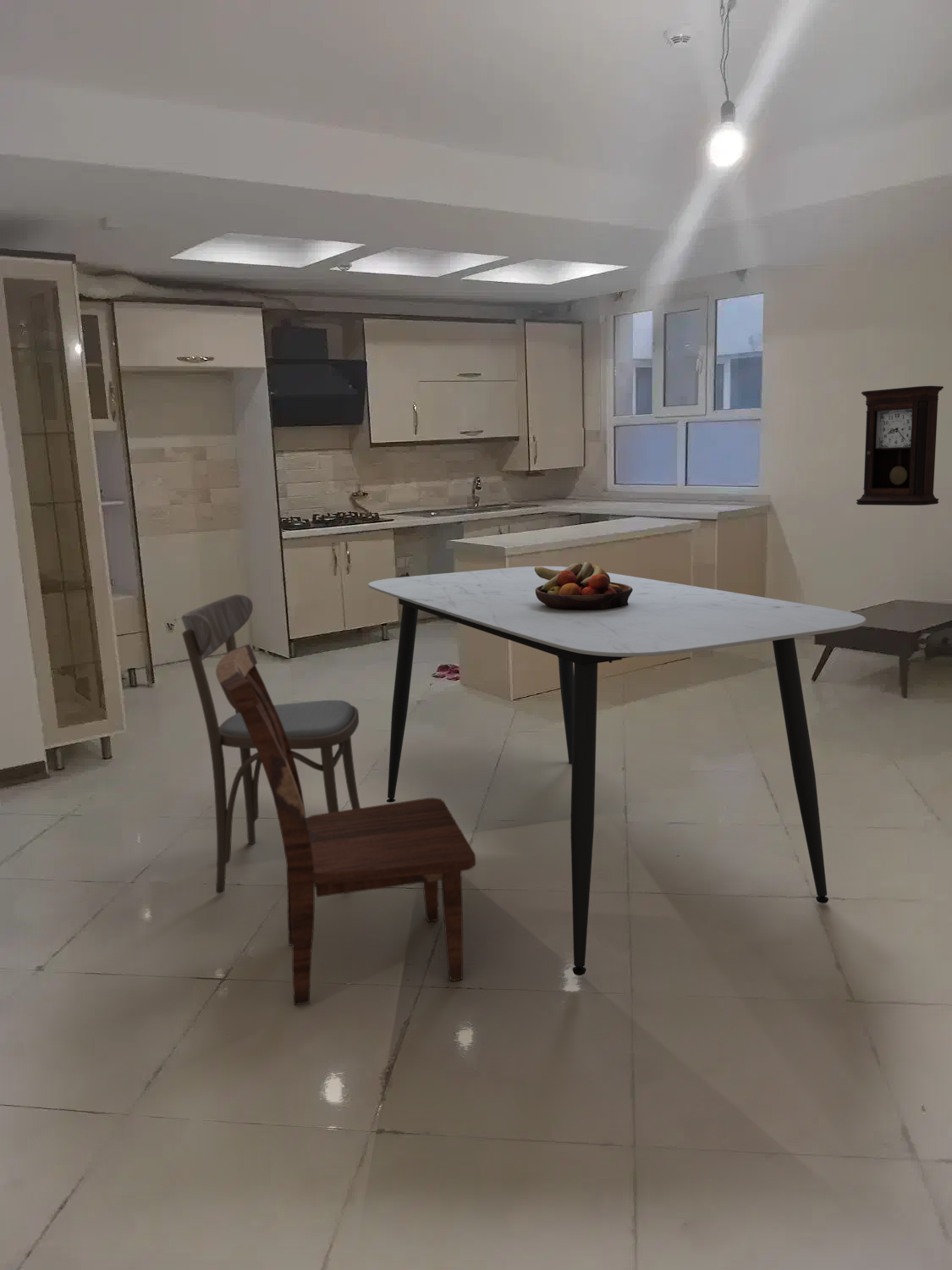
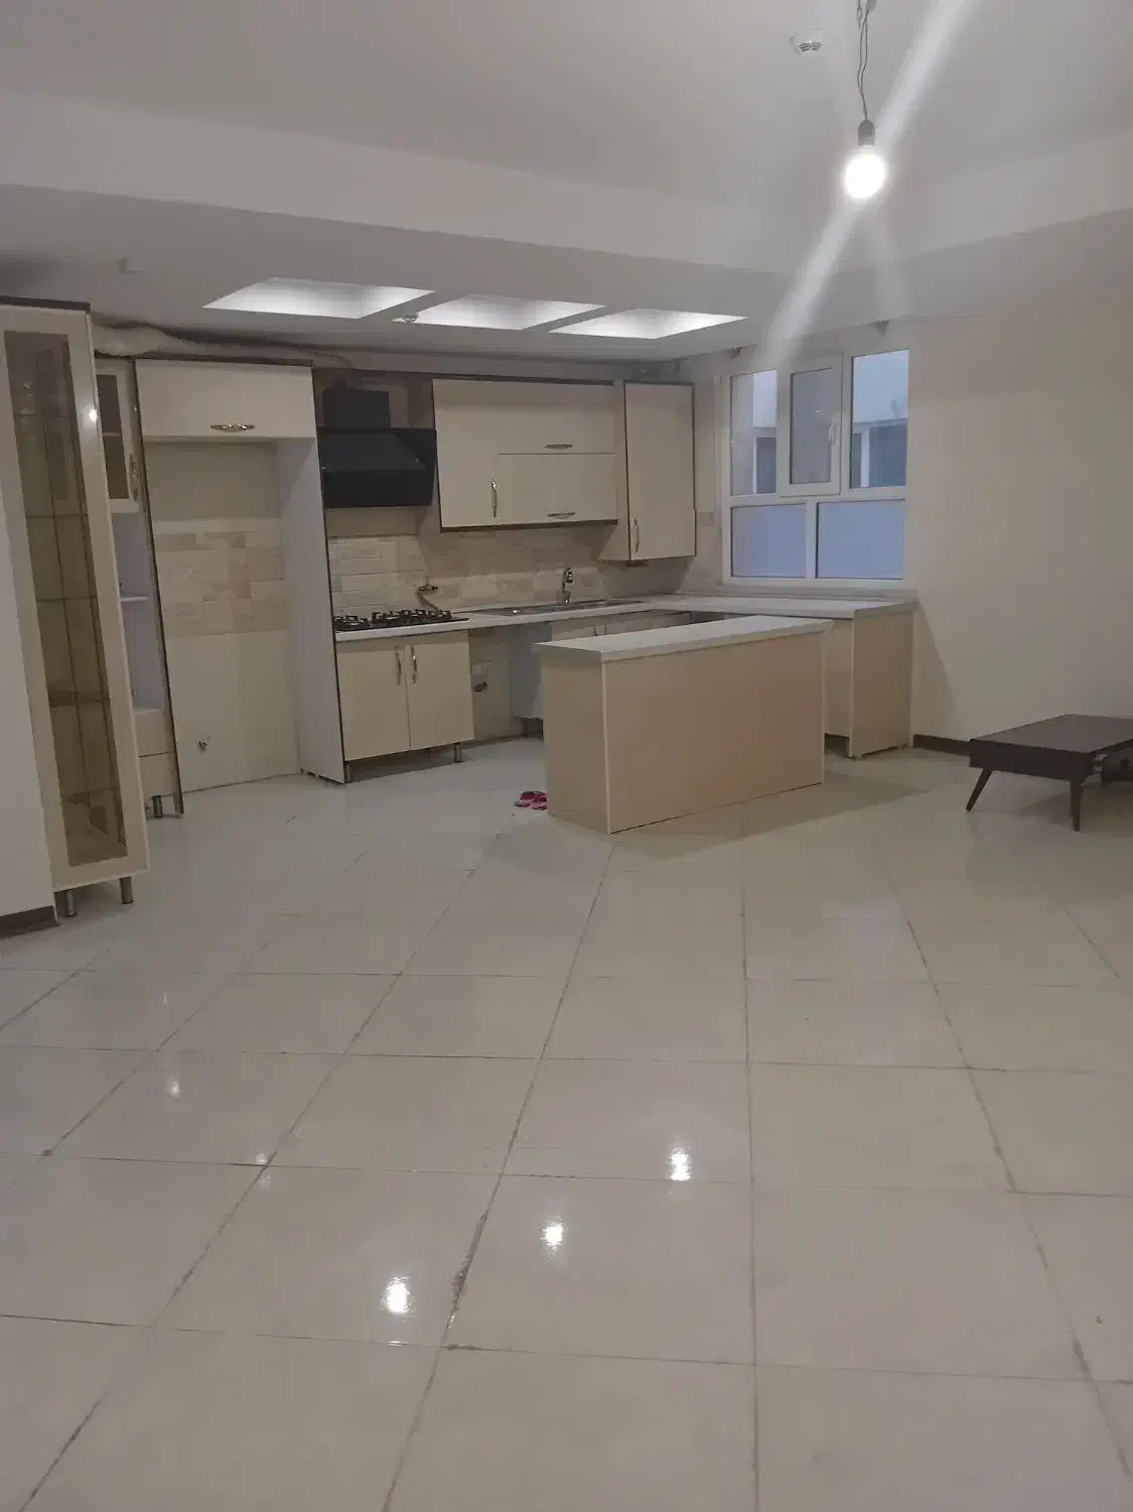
- fruit bowl (581, 583)
- dining chair (347, 812)
- dining table (572, 723)
- pendulum clock (896, 447)
- dining chair (285, 733)
